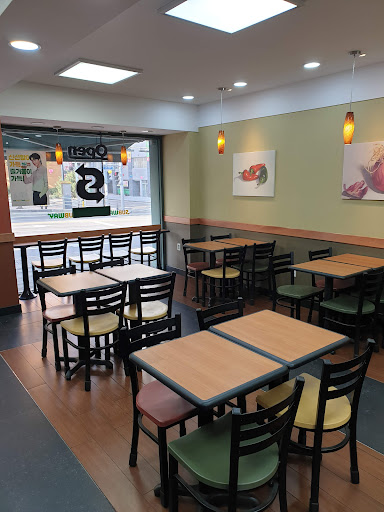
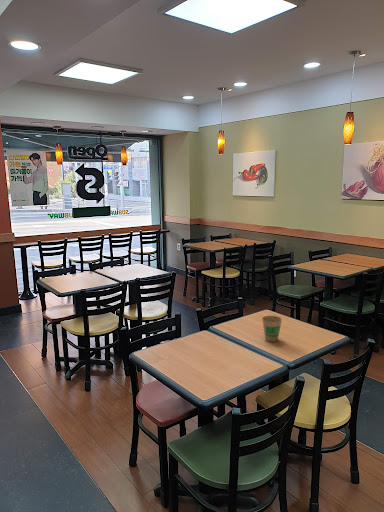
+ paper cup (271, 329)
